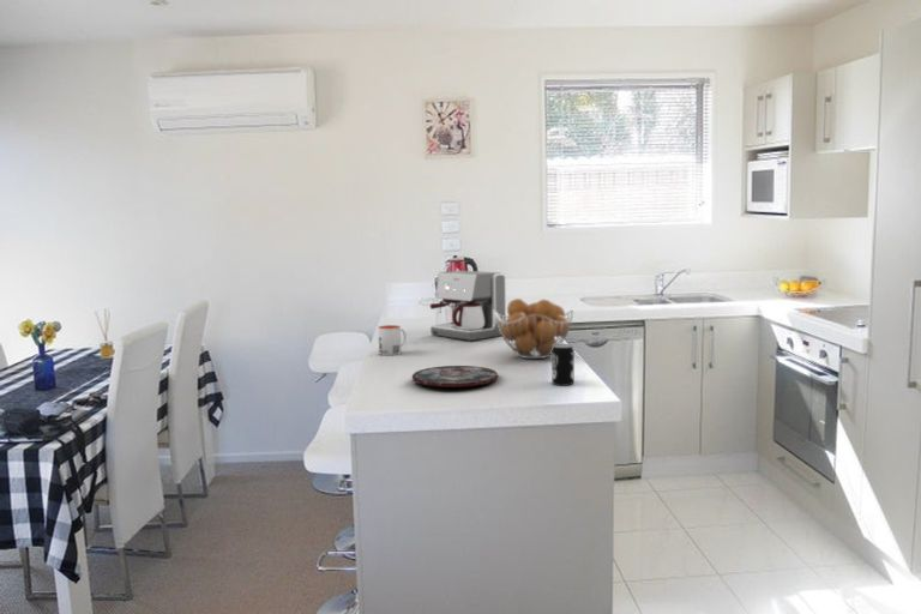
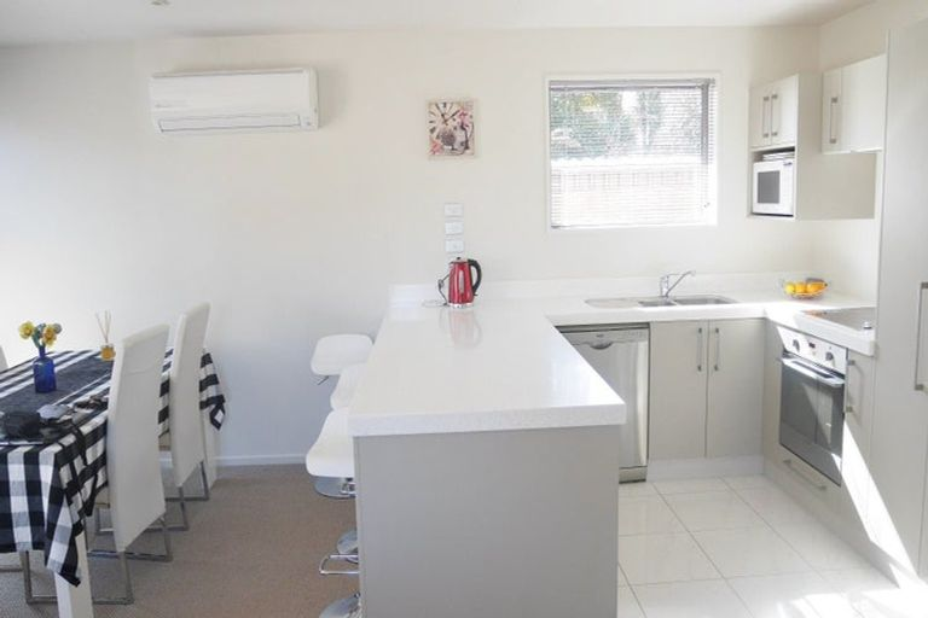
- coffee maker (468, 303)
- plate (455, 375)
- mug (393, 339)
- beverage can (562, 365)
- fruit basket (534, 326)
